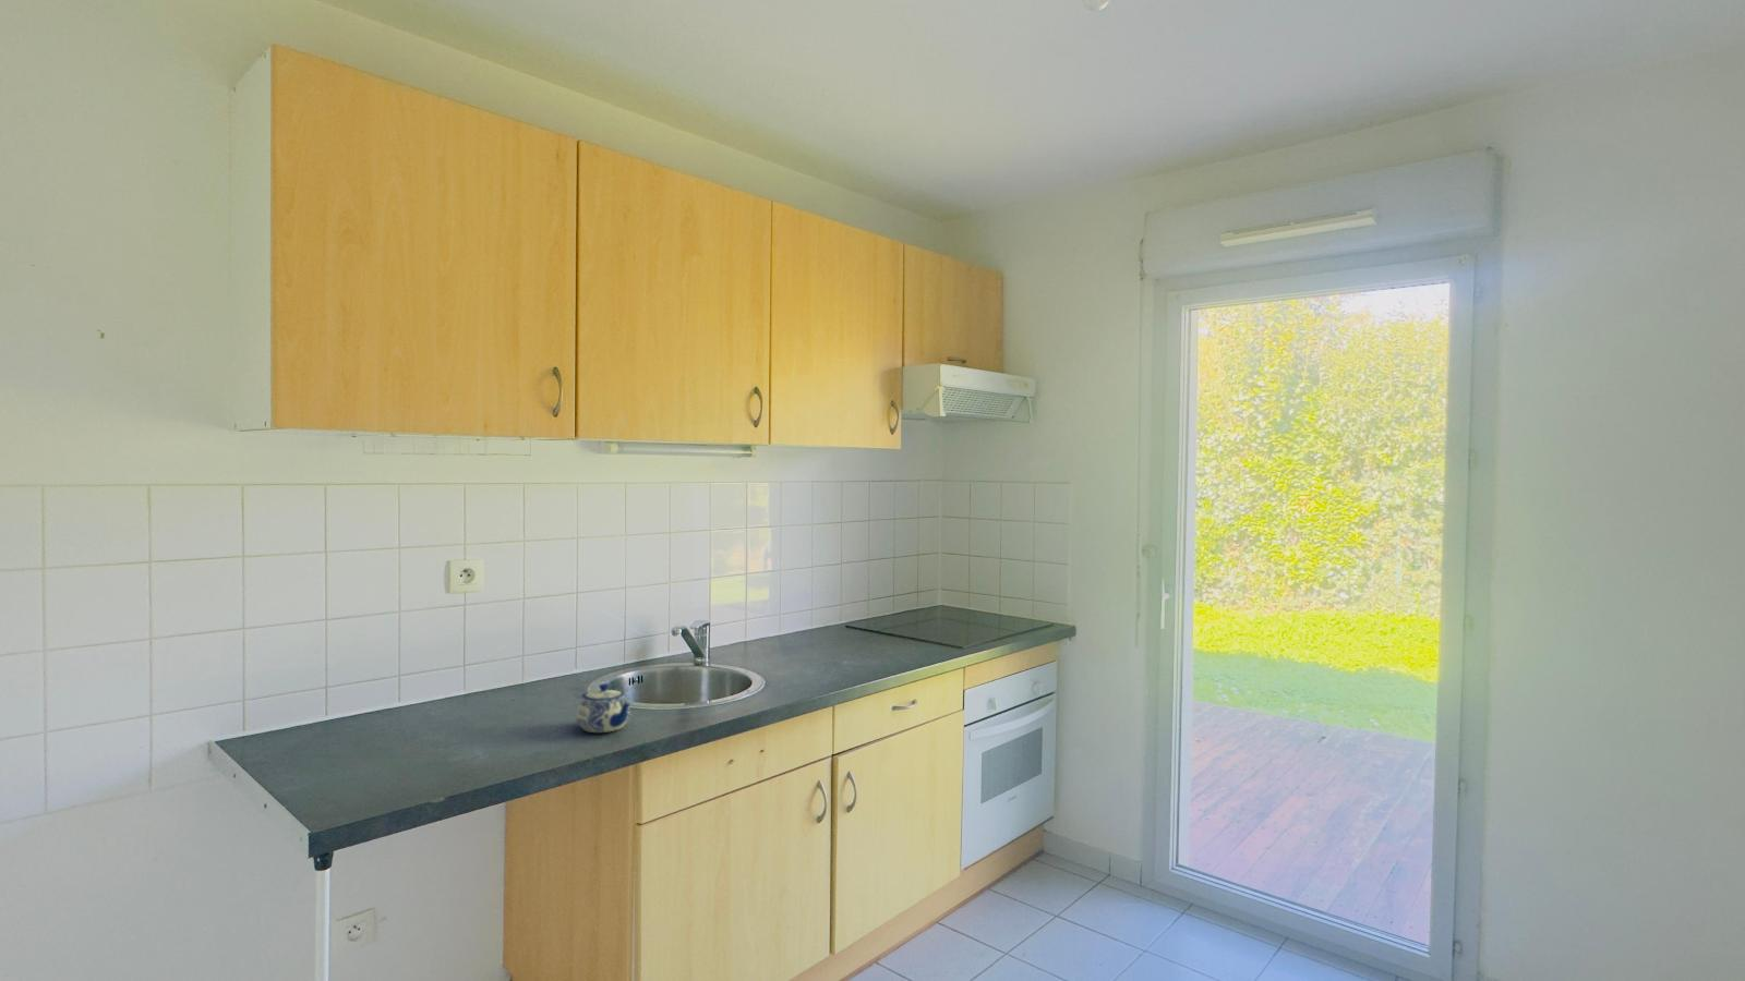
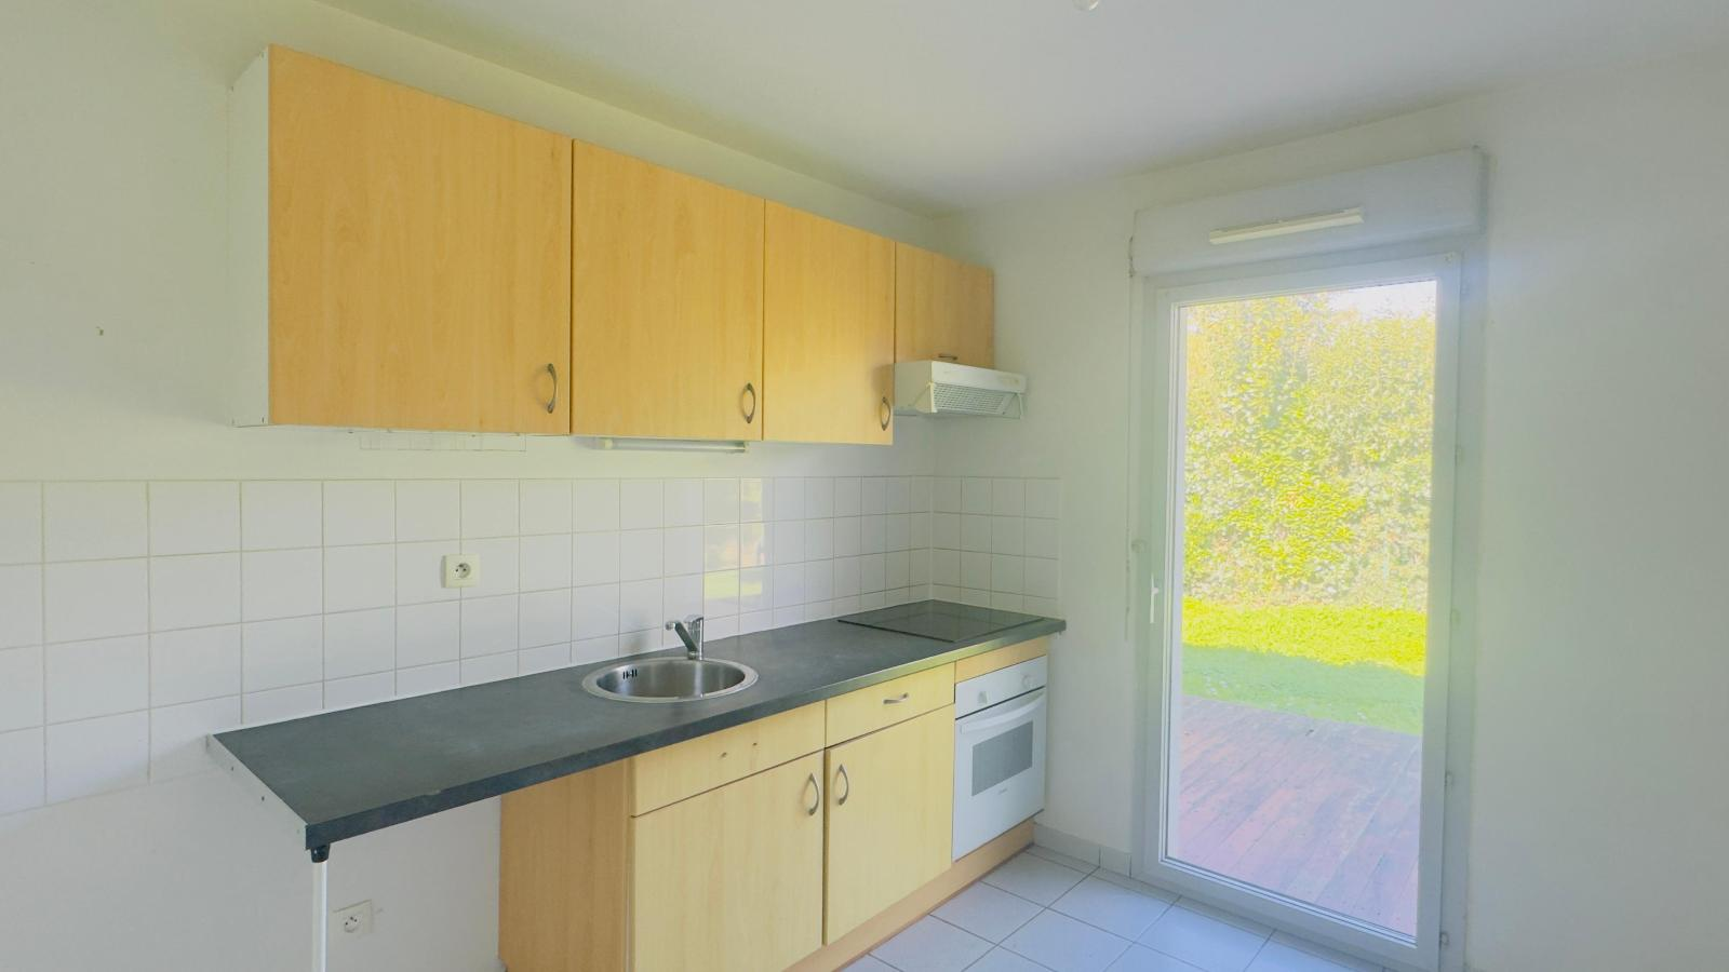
- teapot (605, 707)
